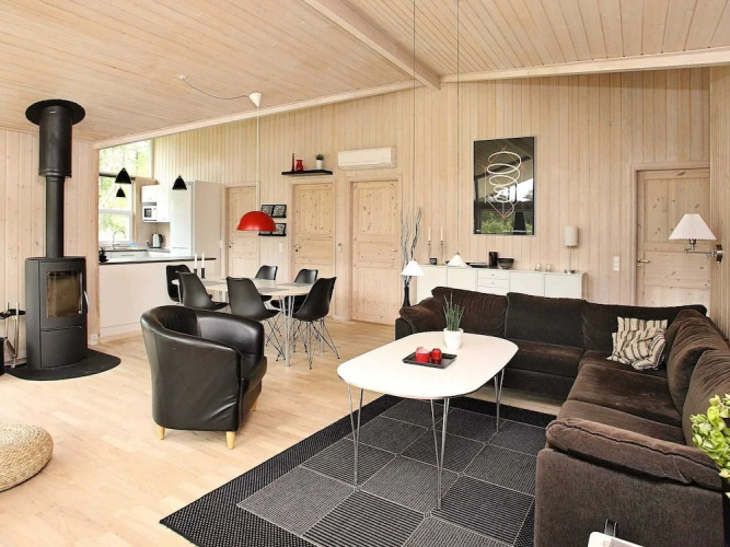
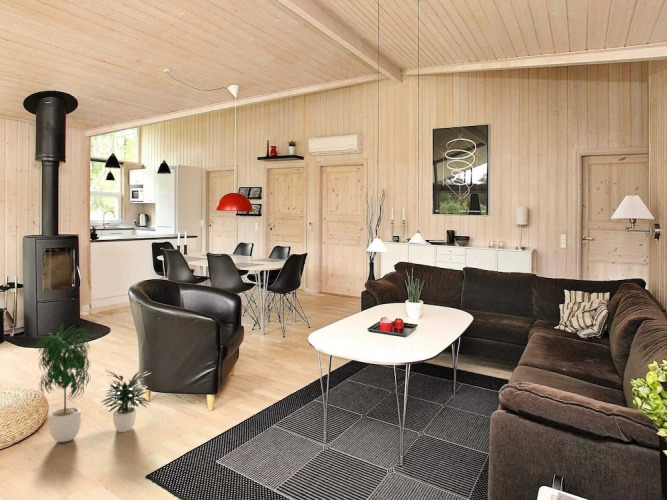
+ potted plant (90, 377)
